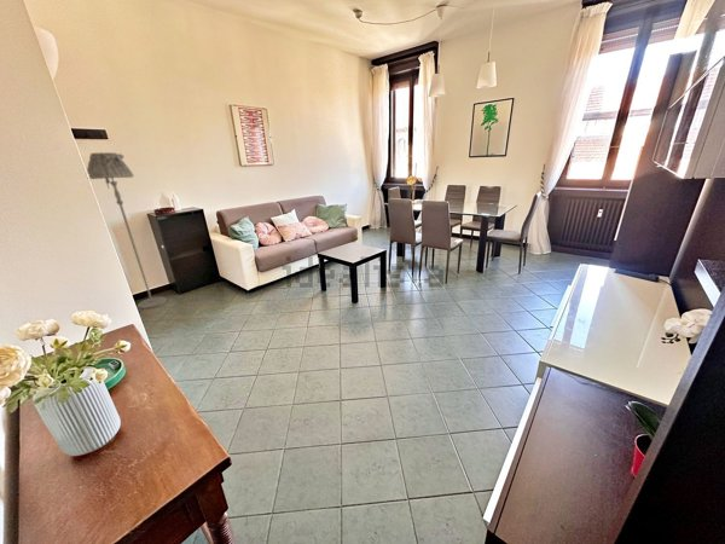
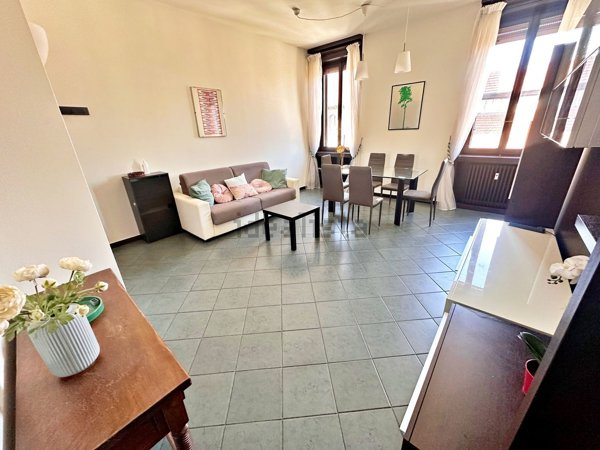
- floor lamp (129, 235)
